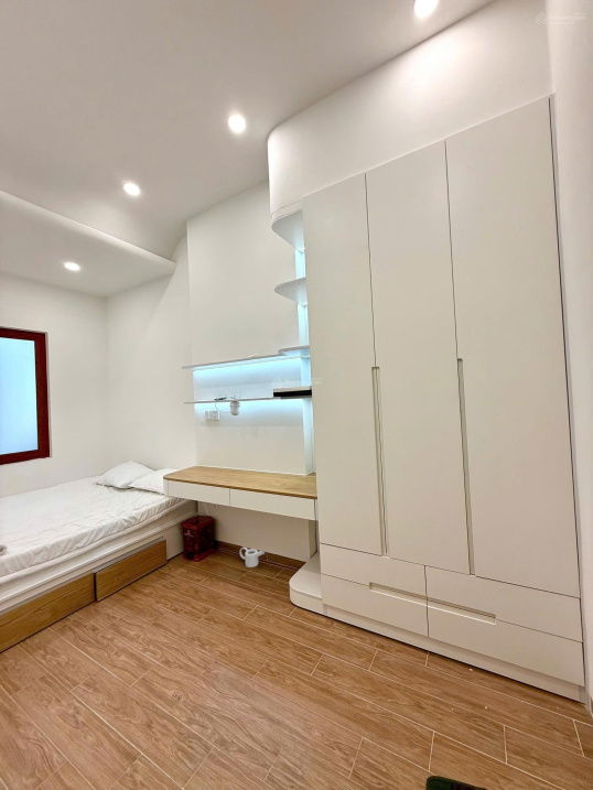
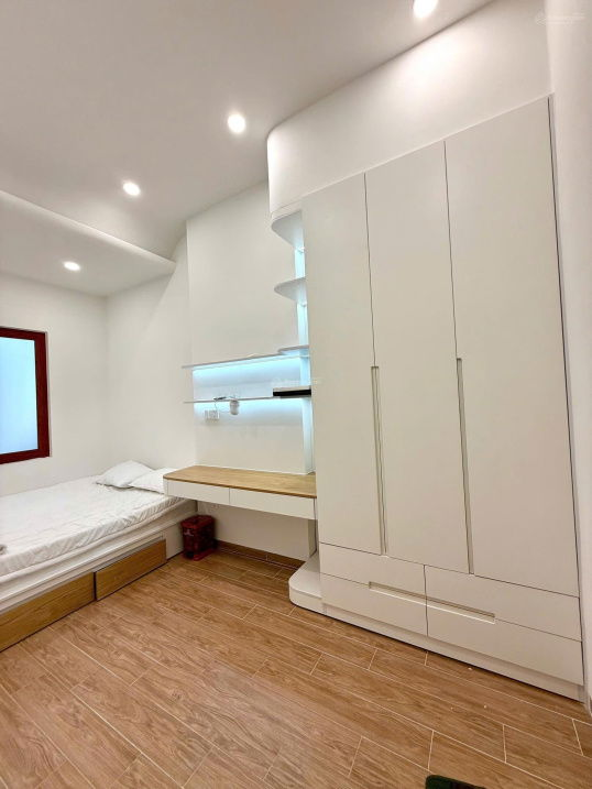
- watering can (251, 555)
